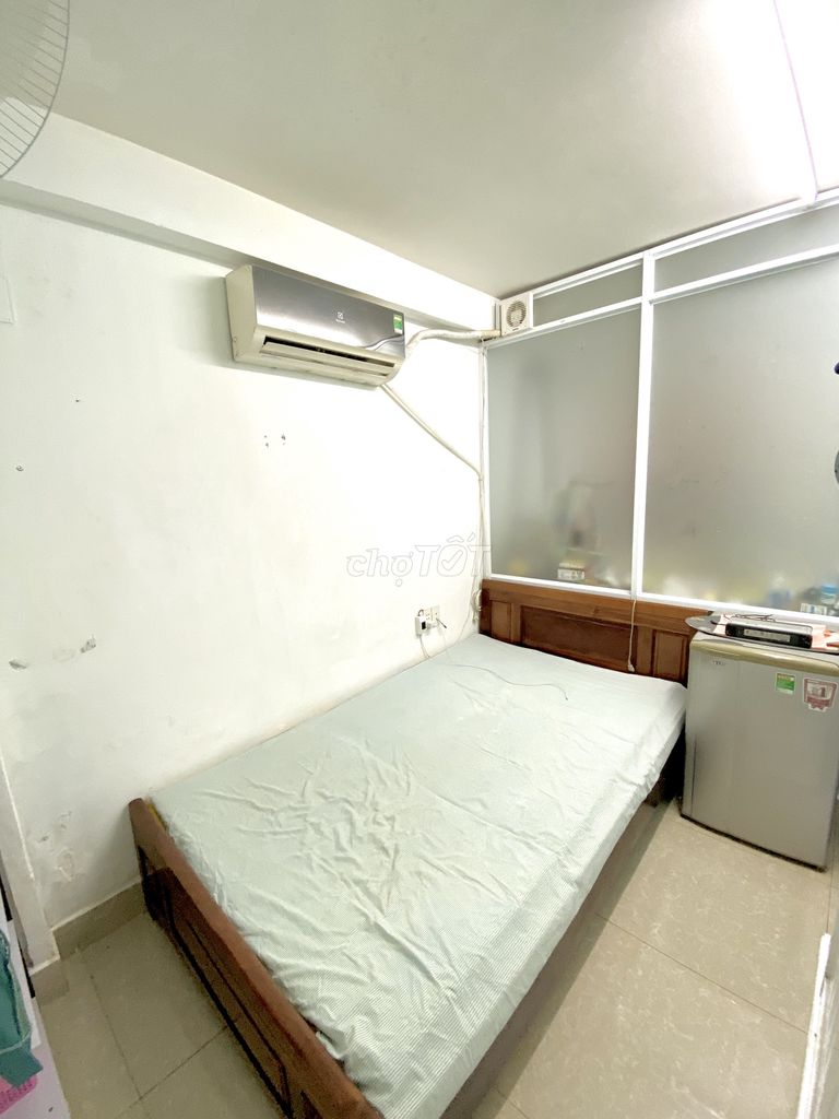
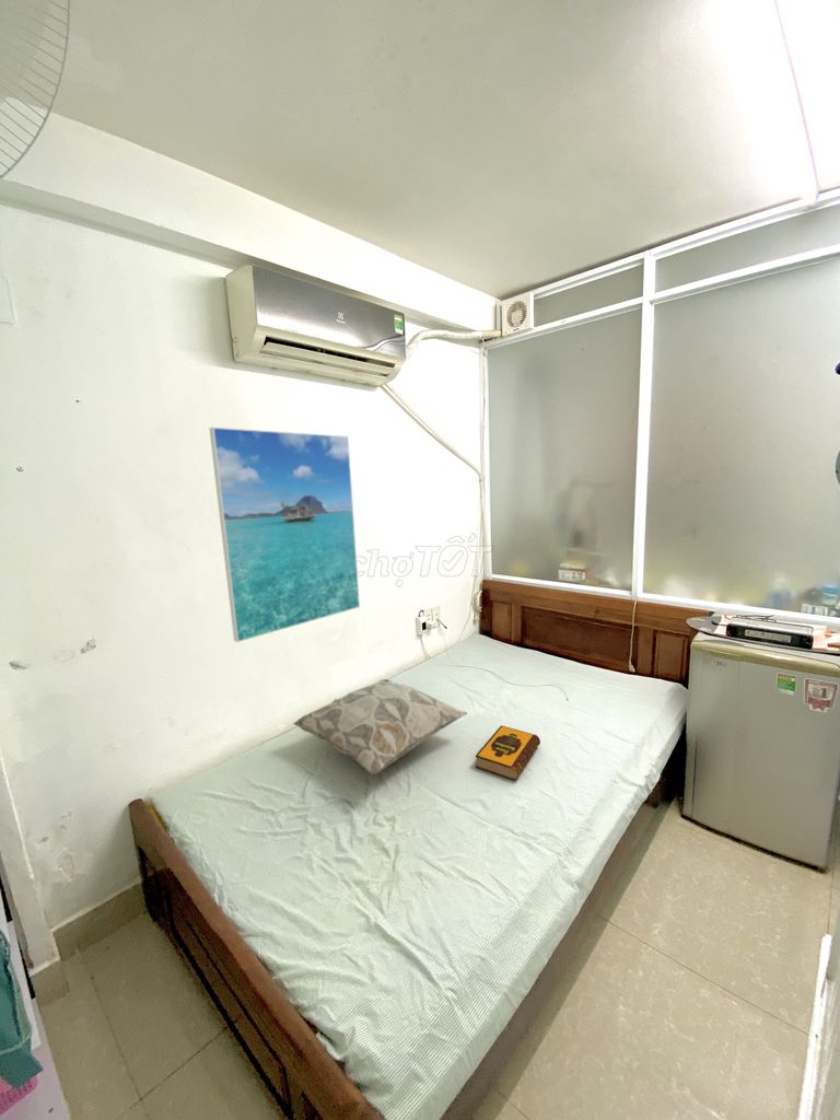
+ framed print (295, 530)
+ hardback book (509, 751)
+ decorative pillow (381, 718)
